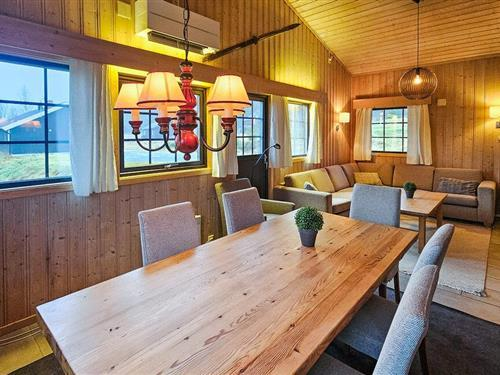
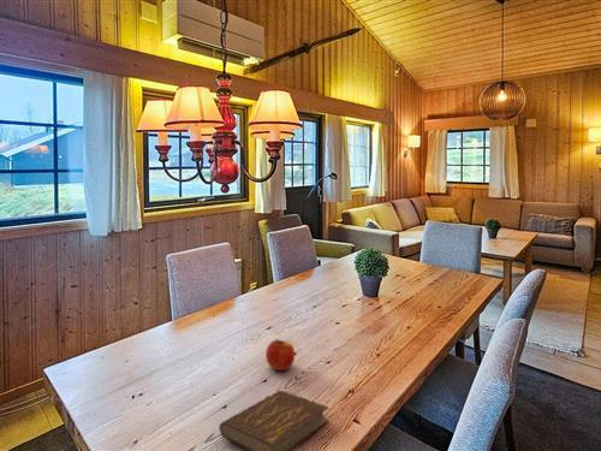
+ apple (280, 352)
+ book (275, 421)
